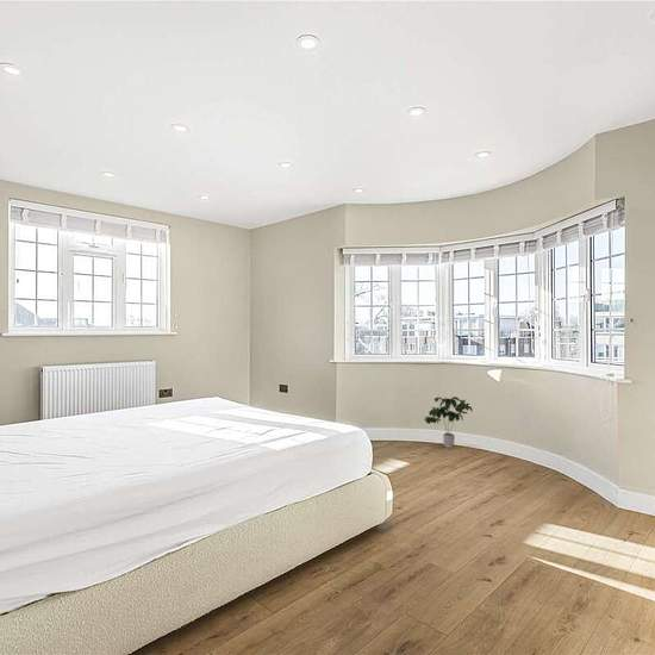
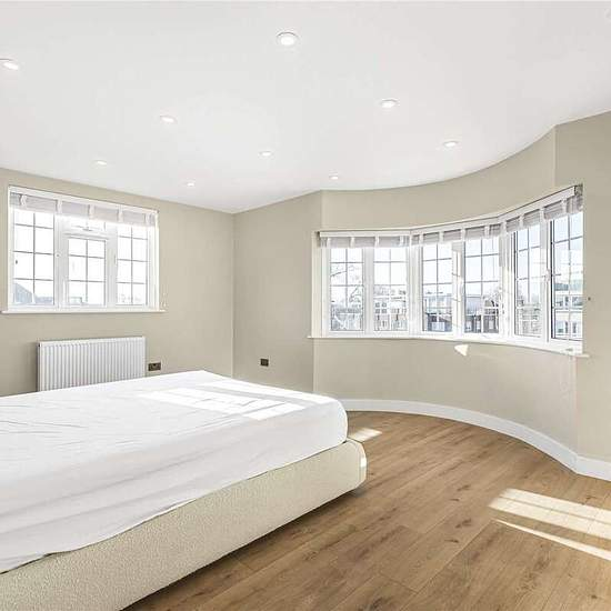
- potted plant (448, 420)
